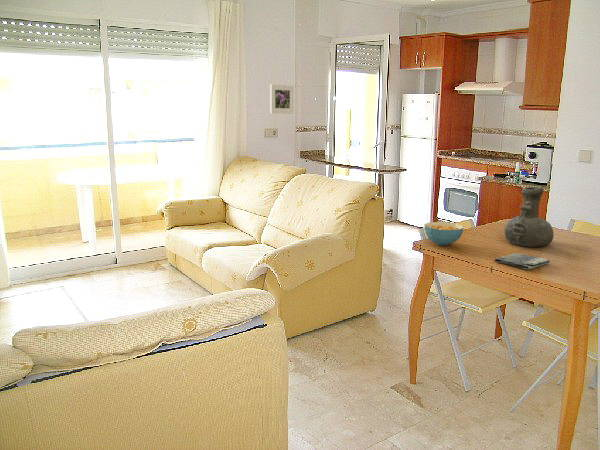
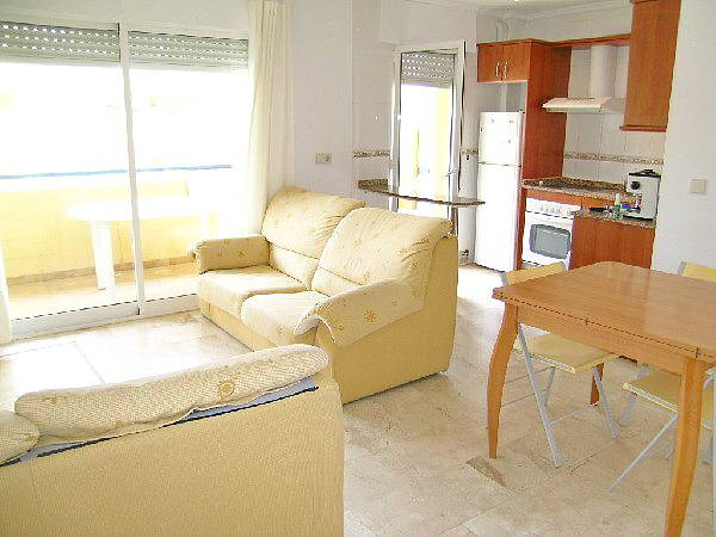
- vase (530, 215)
- cereal bowl (443, 235)
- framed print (282, 99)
- dish towel (521, 259)
